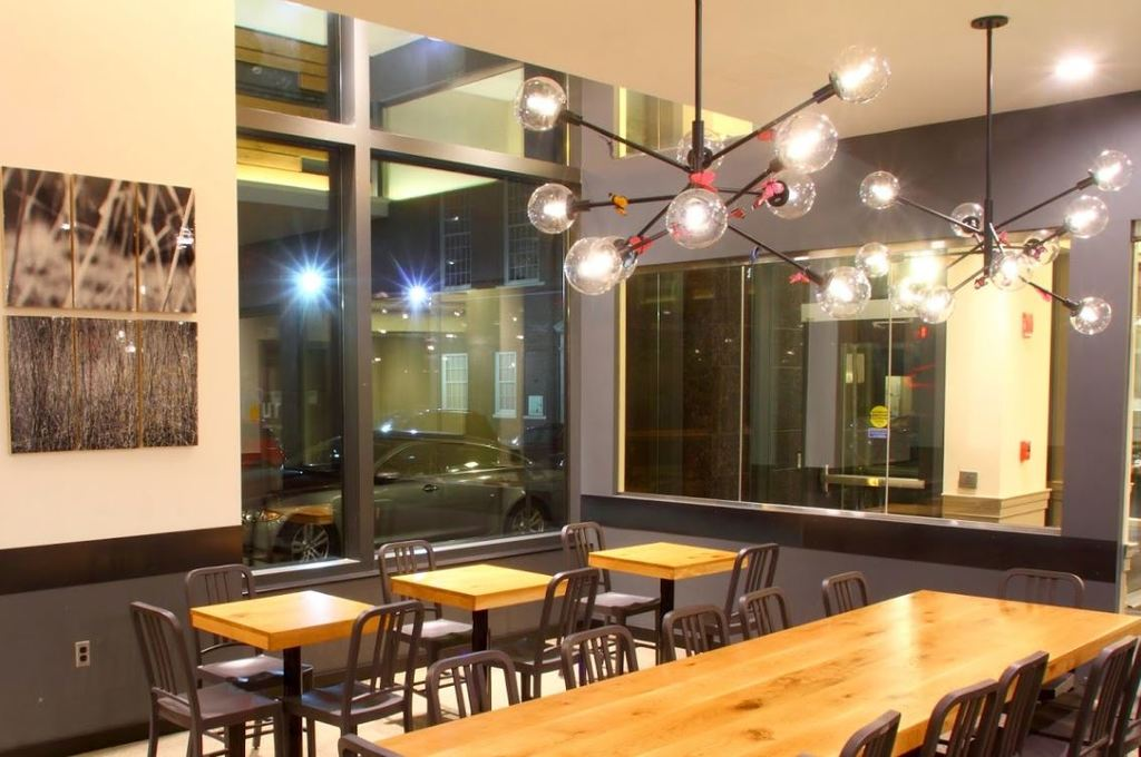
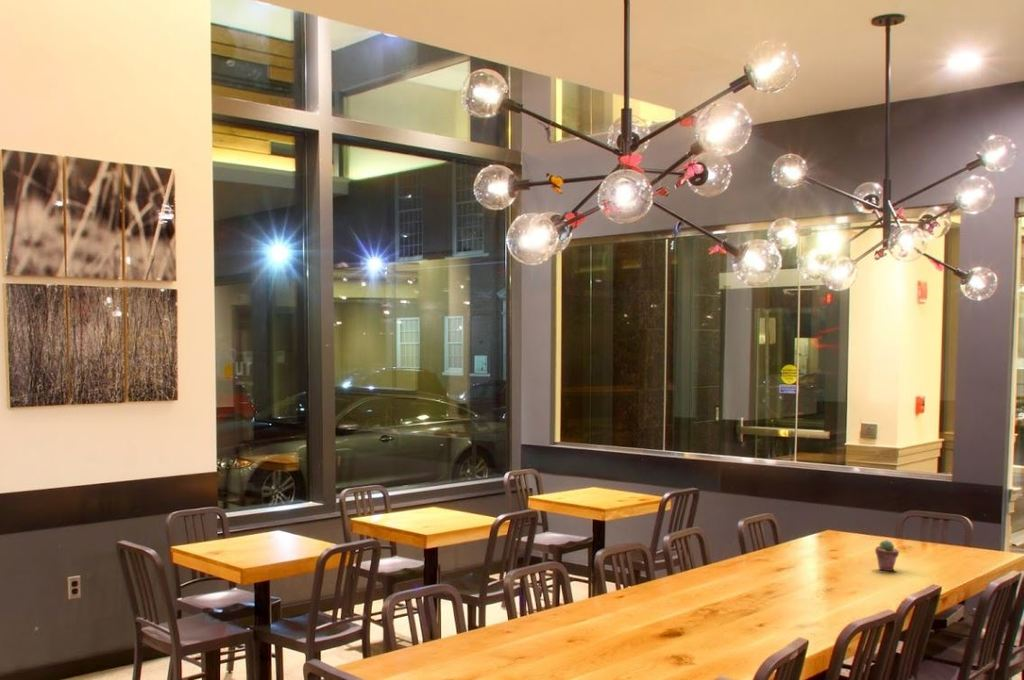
+ potted succulent (886, 554)
